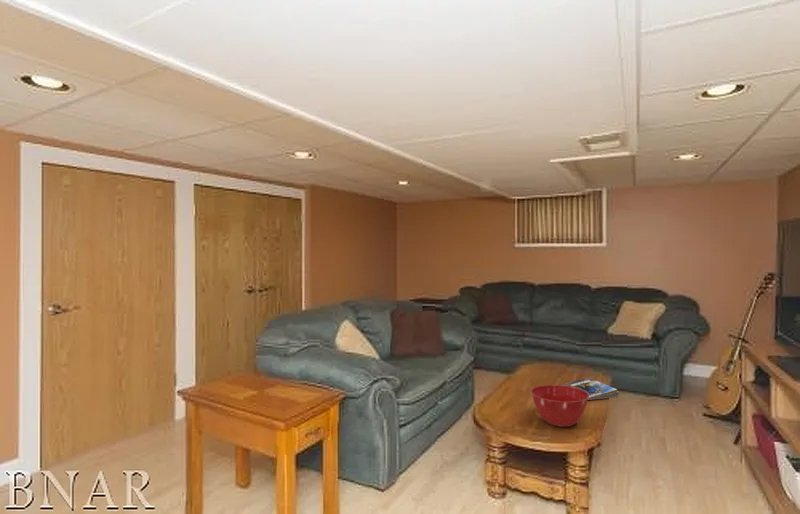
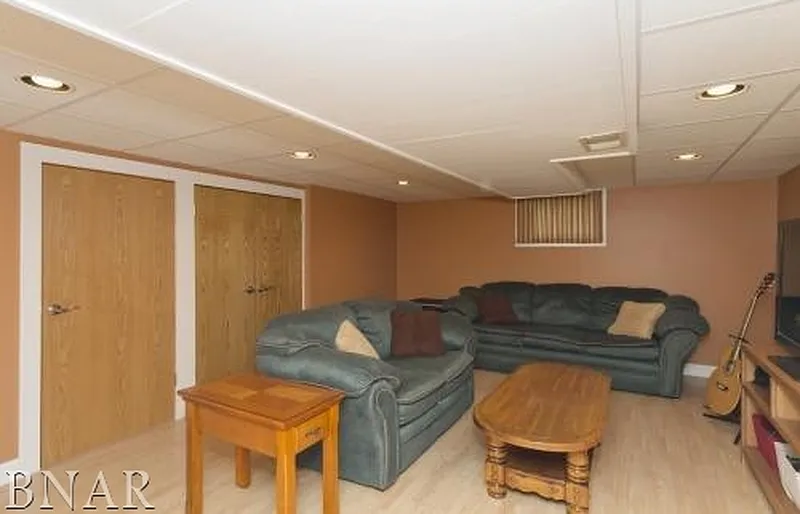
- mixing bowl (559, 407)
- magazine (586, 388)
